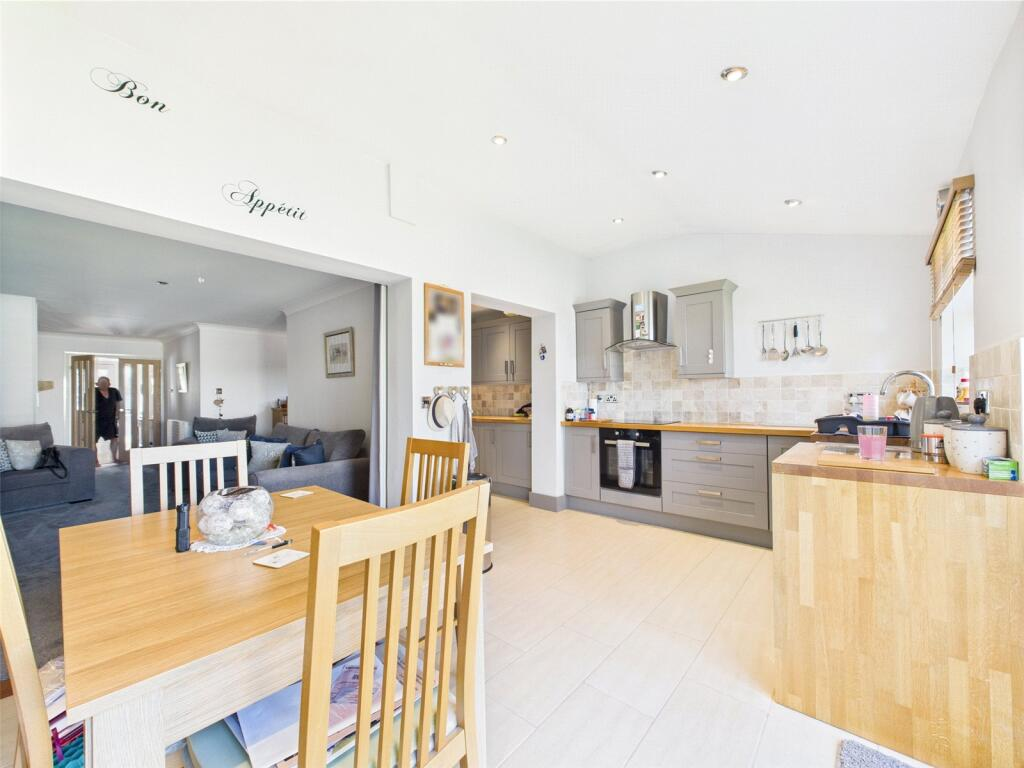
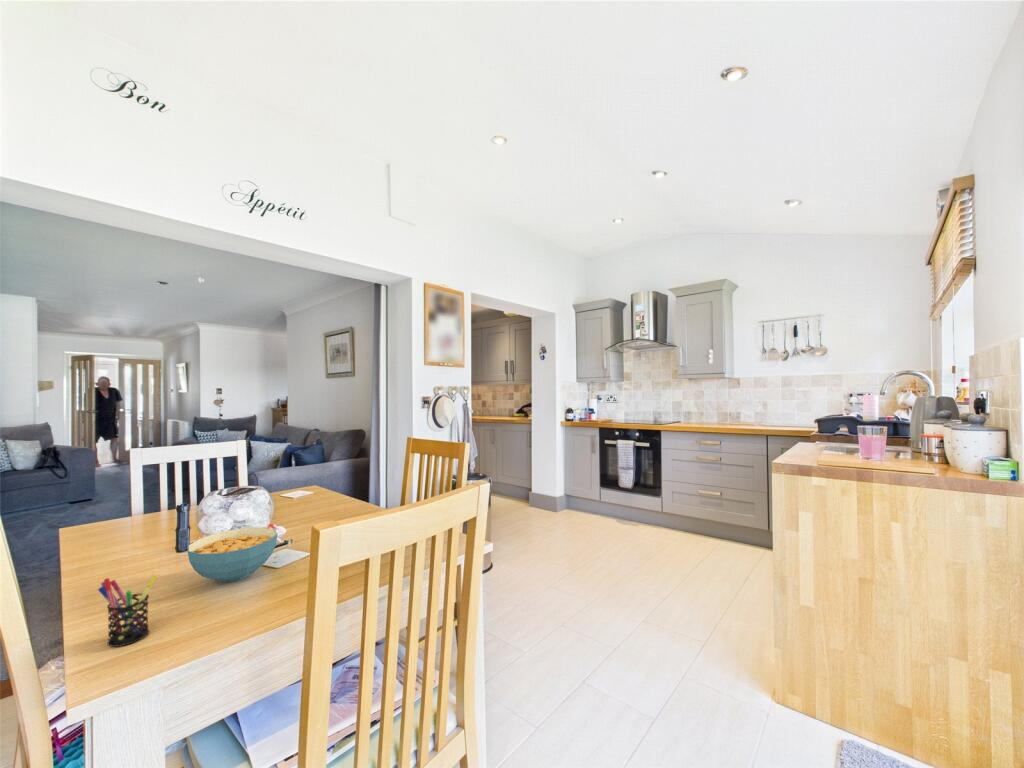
+ pen holder (126, 607)
+ cereal bowl (234, 558)
